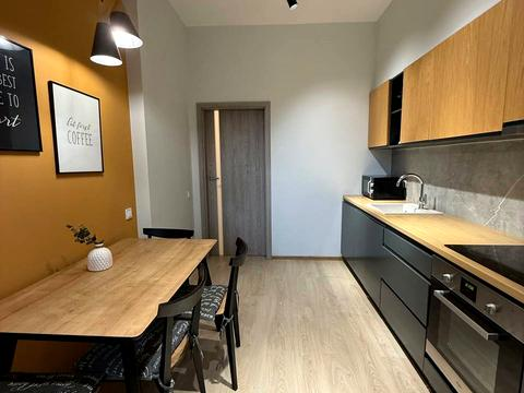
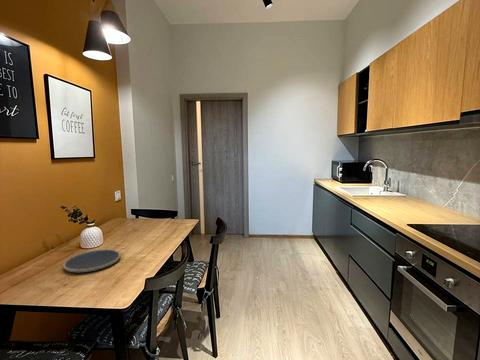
+ plate (93, 260)
